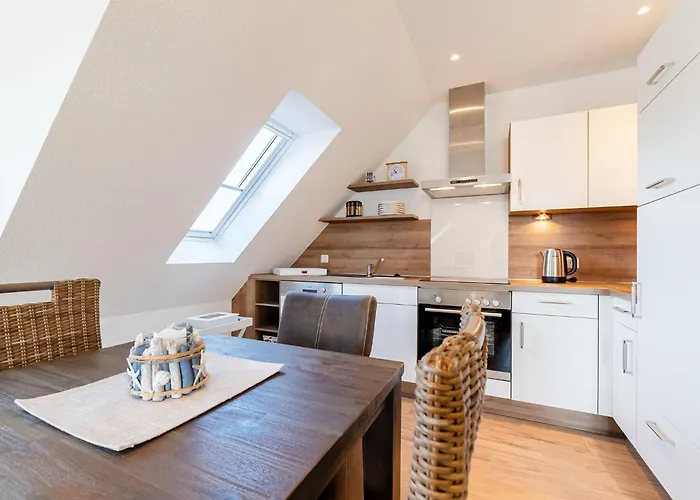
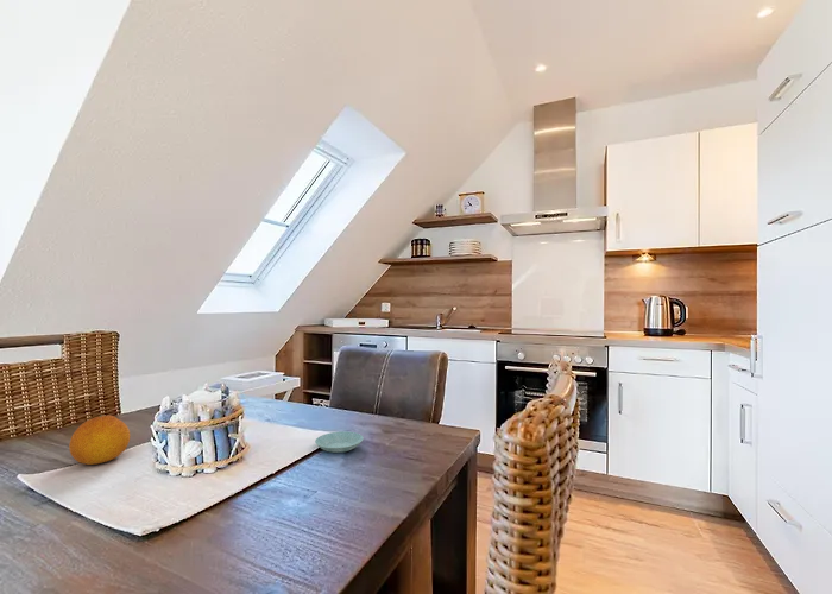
+ saucer (339, 443)
+ fruit (100, 437)
